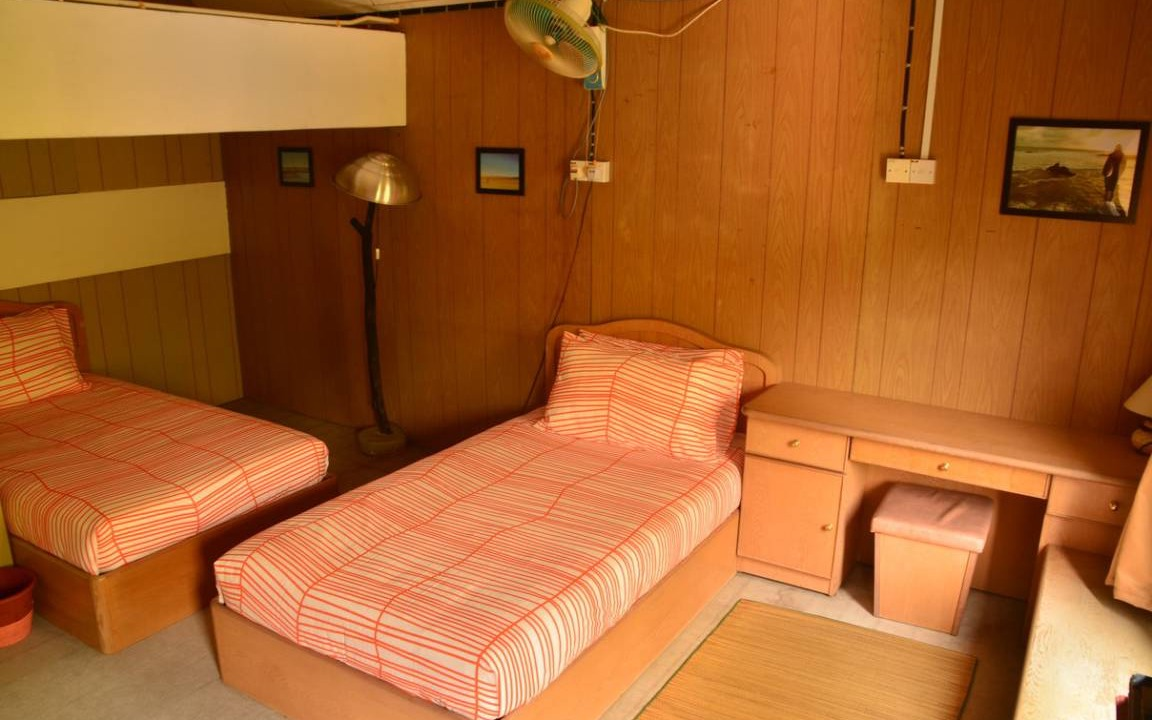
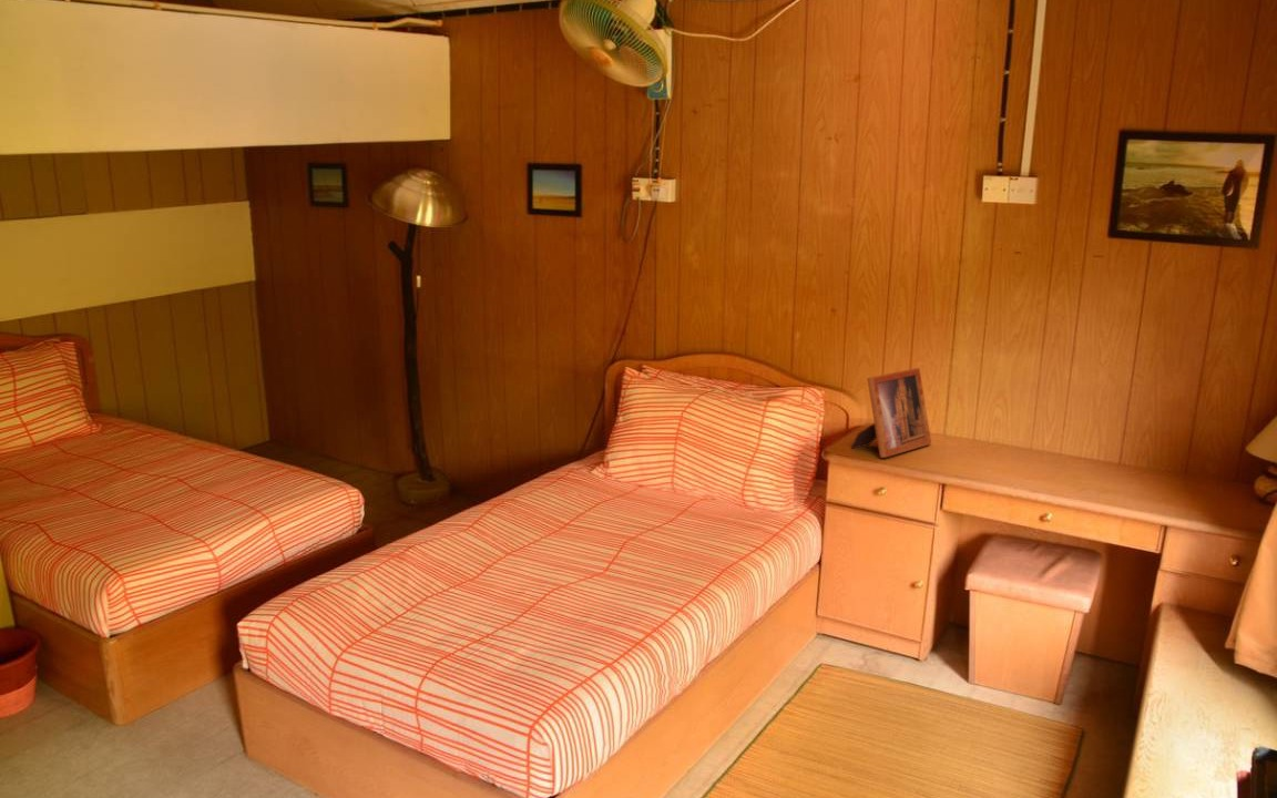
+ picture frame (891, 410)
